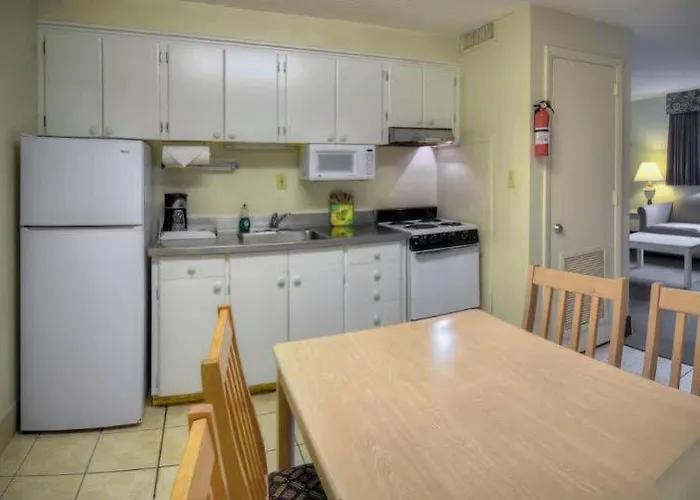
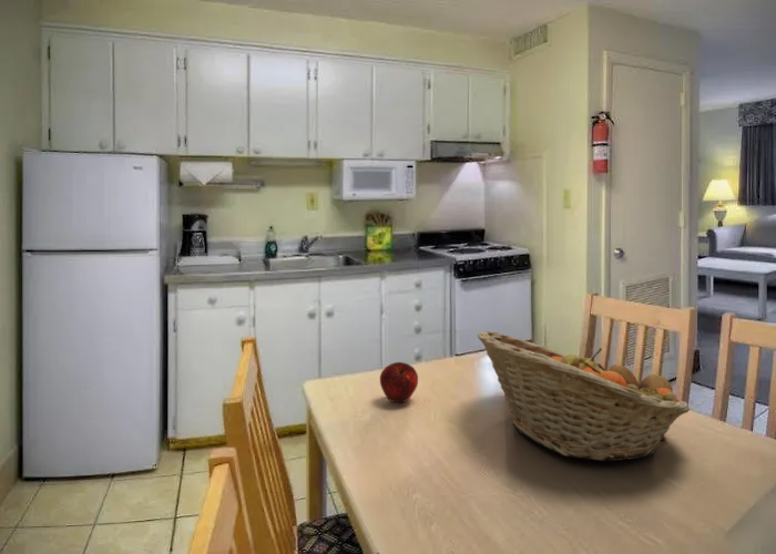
+ fruit basket (572, 384)
+ apple (398, 382)
